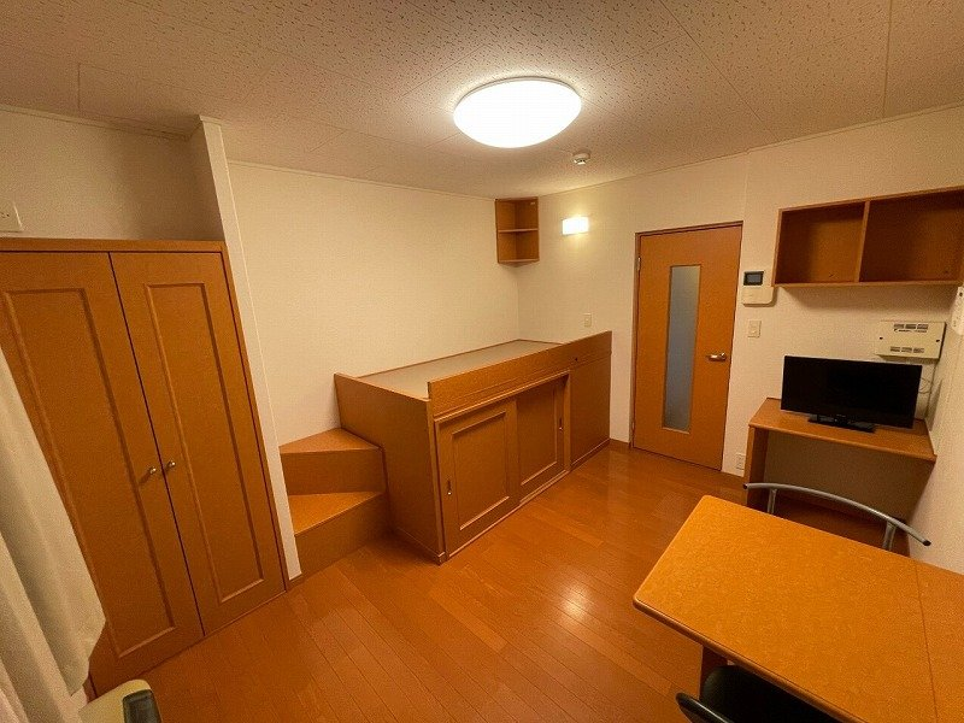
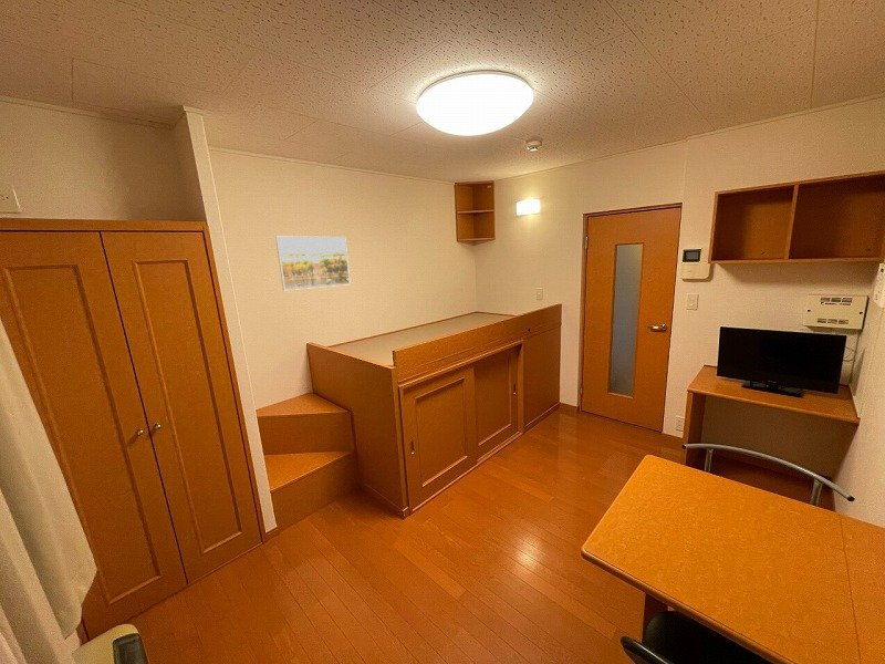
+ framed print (315, 262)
